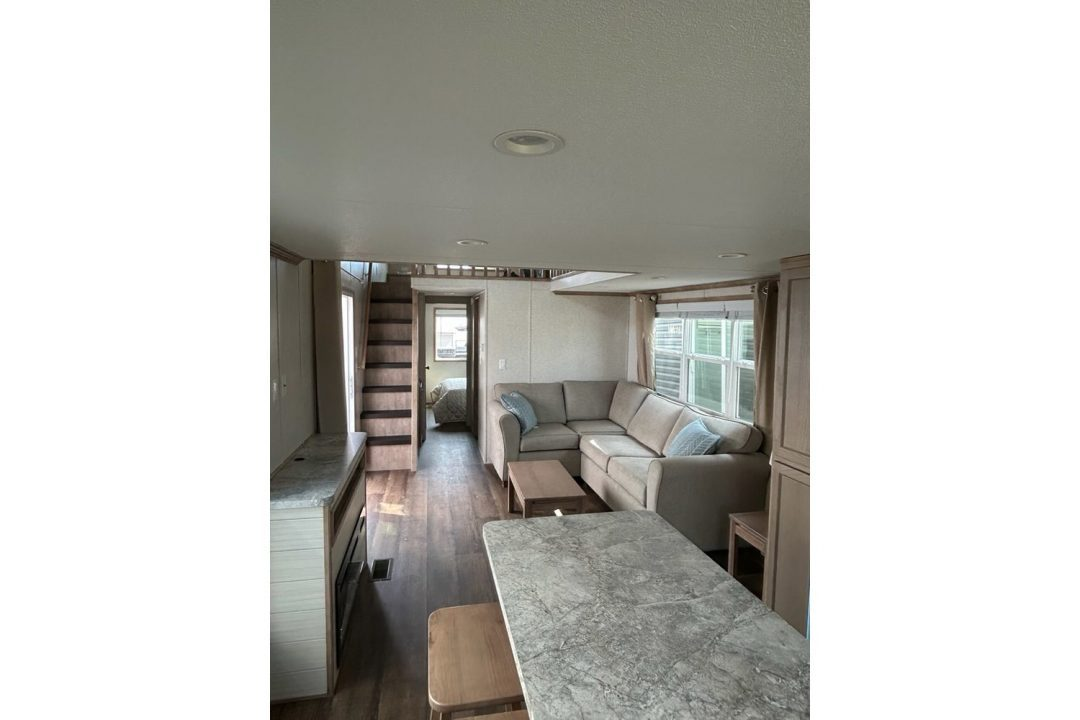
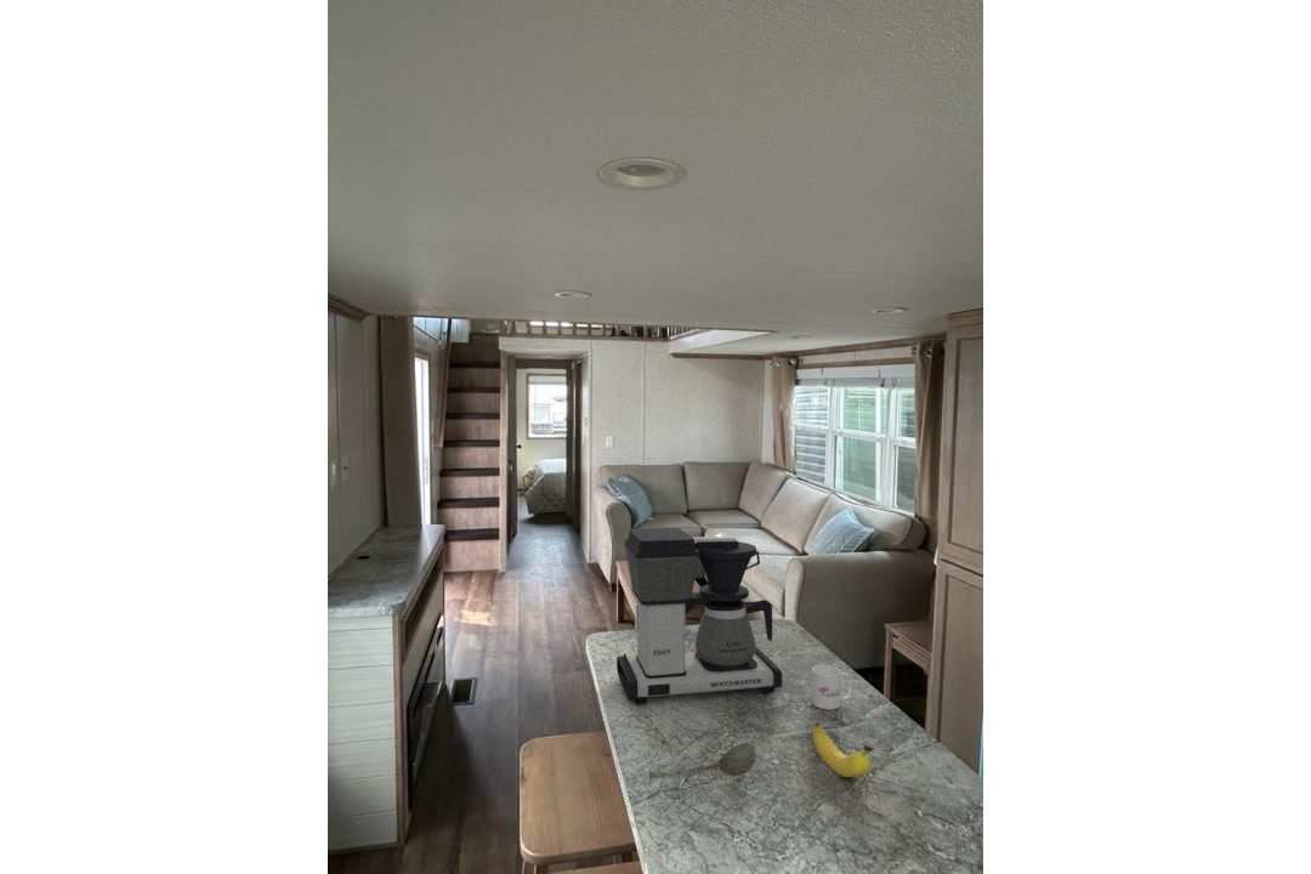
+ coffee maker (698, 603)
+ soupspoon (703, 766)
+ banana (839, 750)
+ mug (832, 686)
